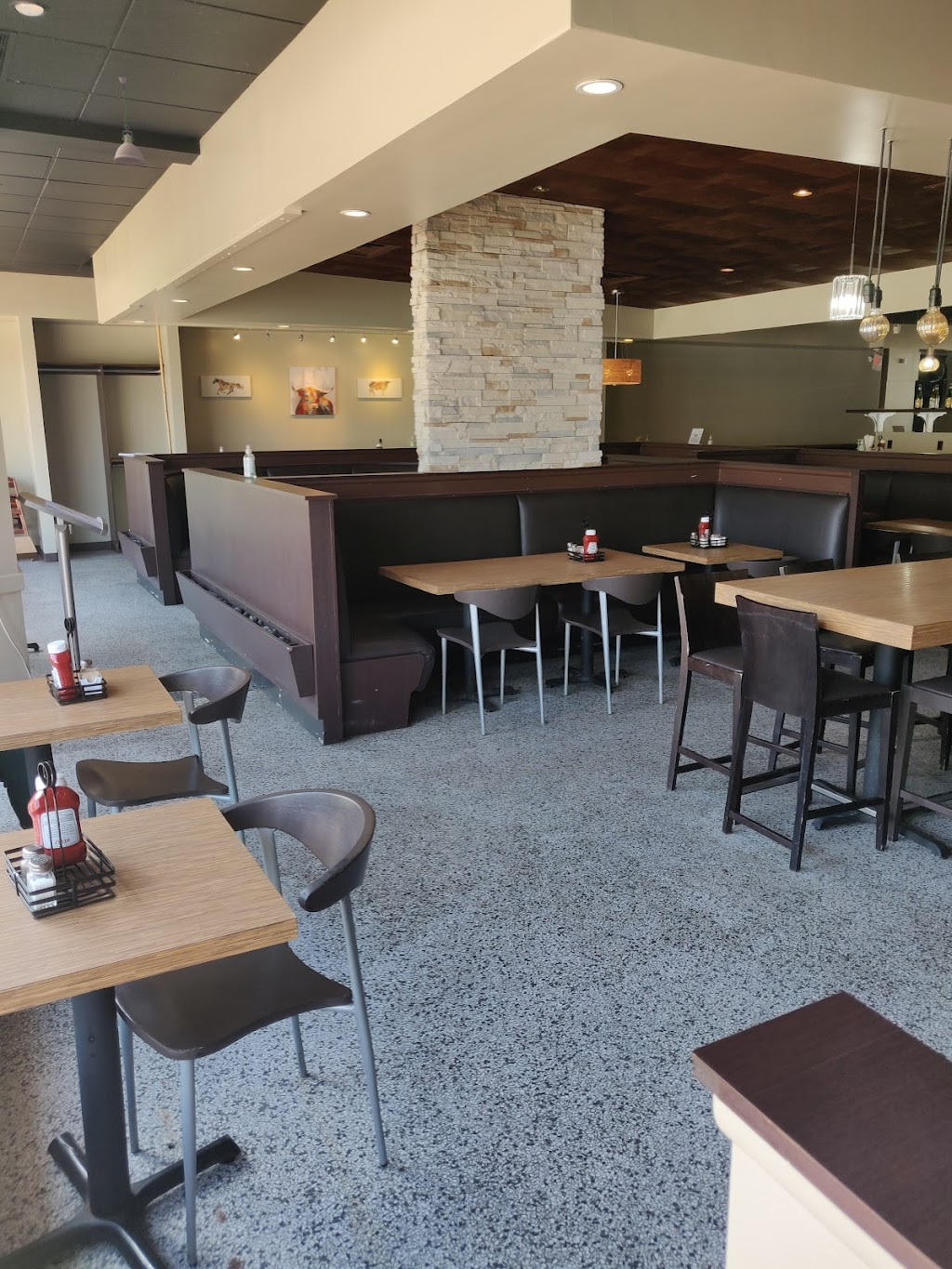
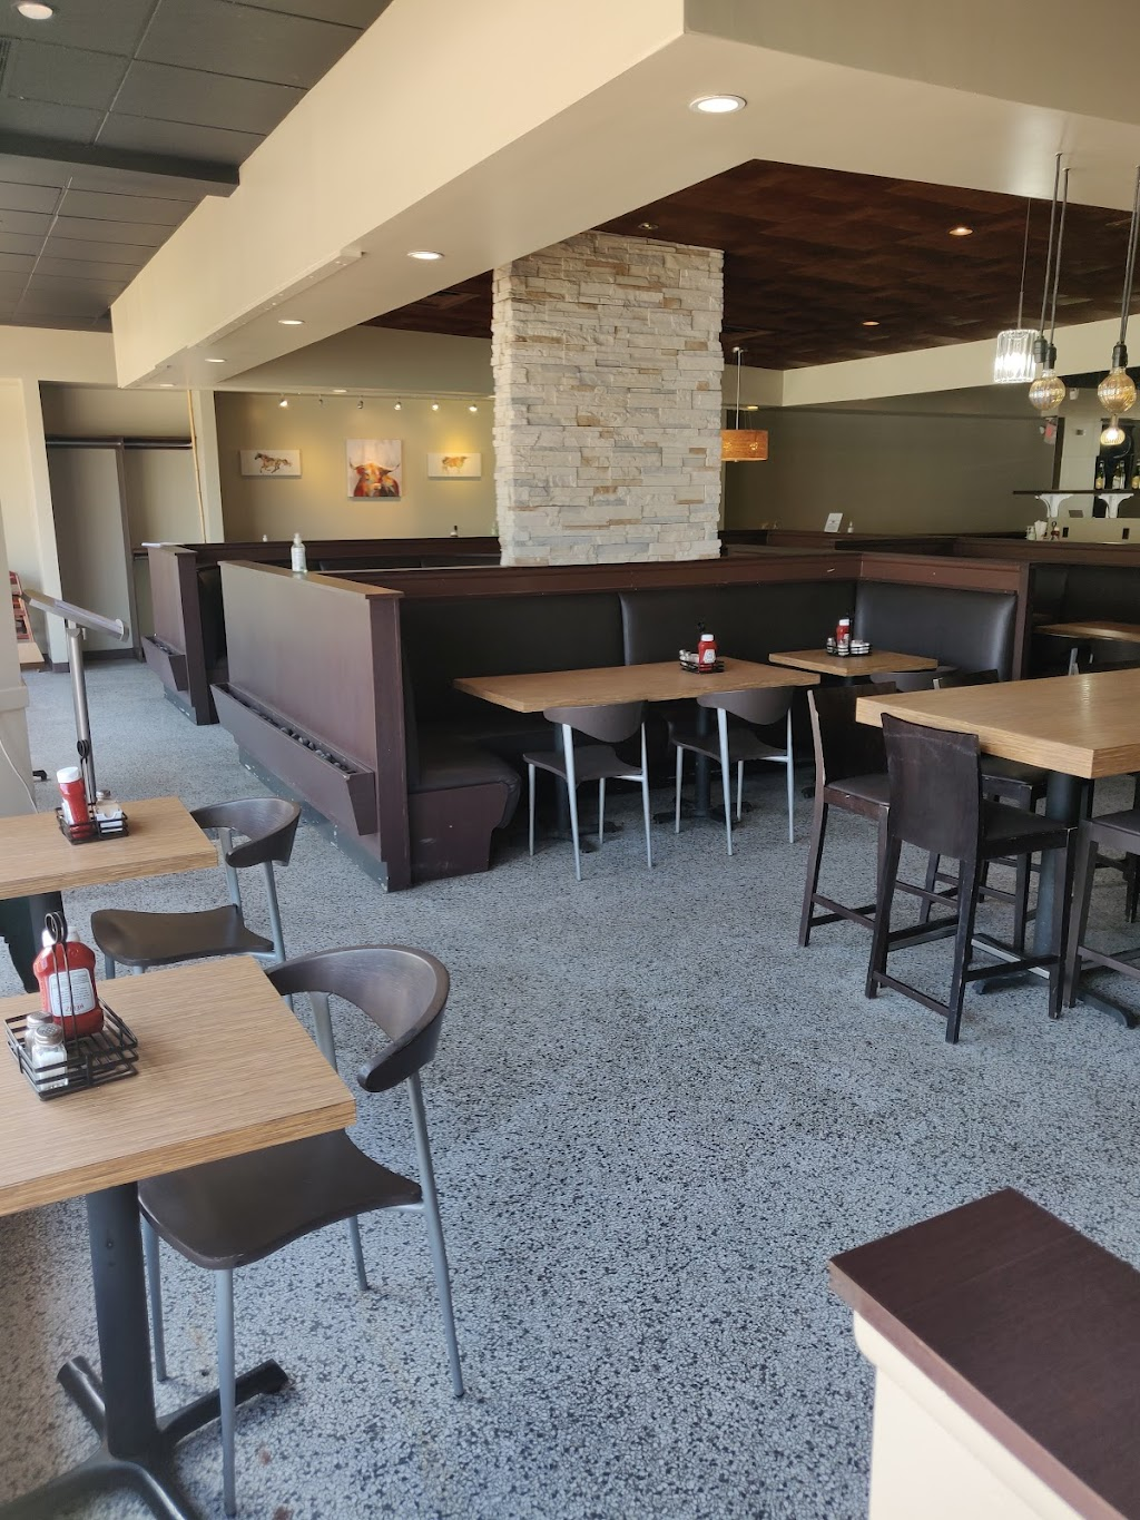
- pendant light (126, 120)
